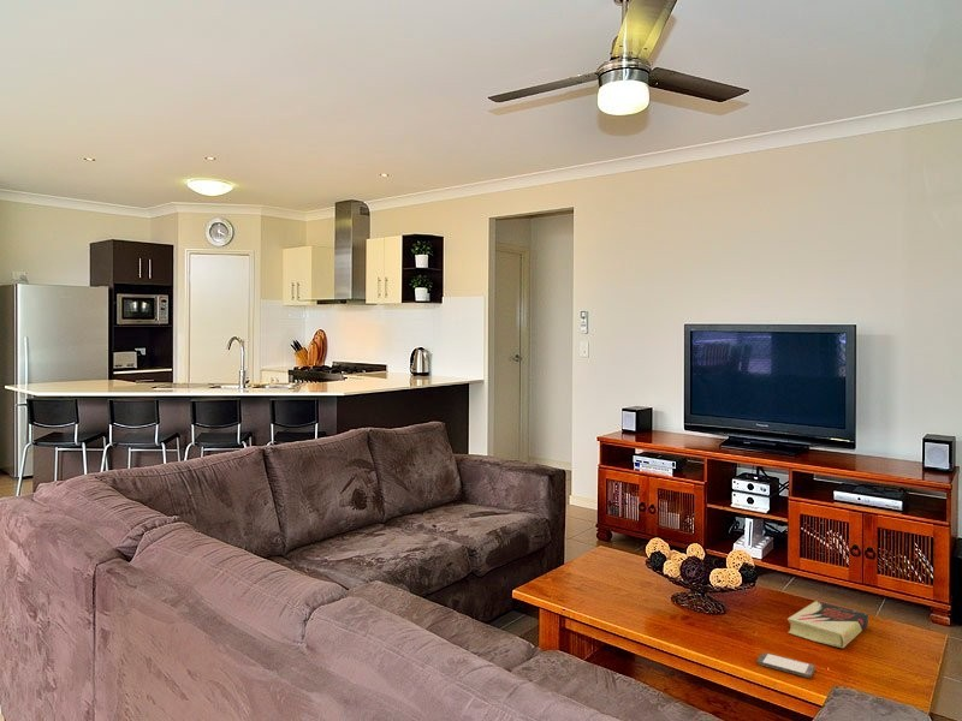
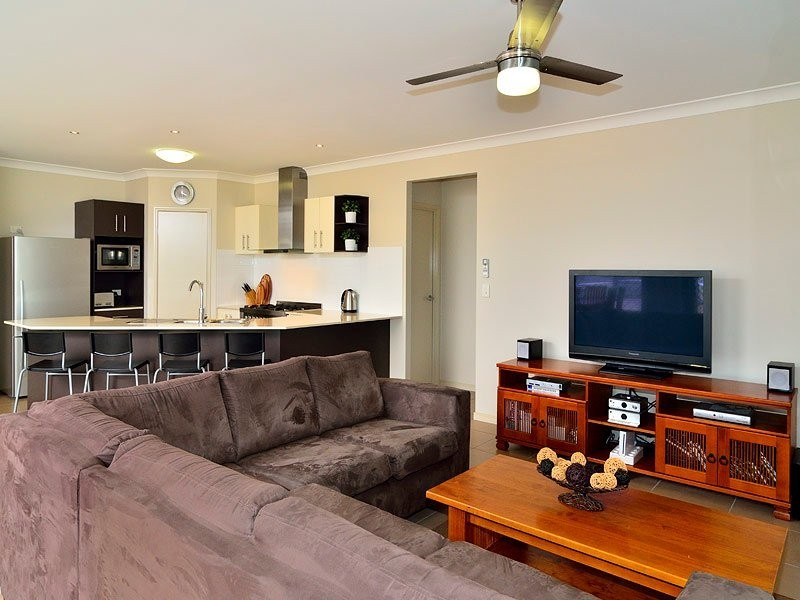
- smartphone (785, 665)
- book (827, 622)
